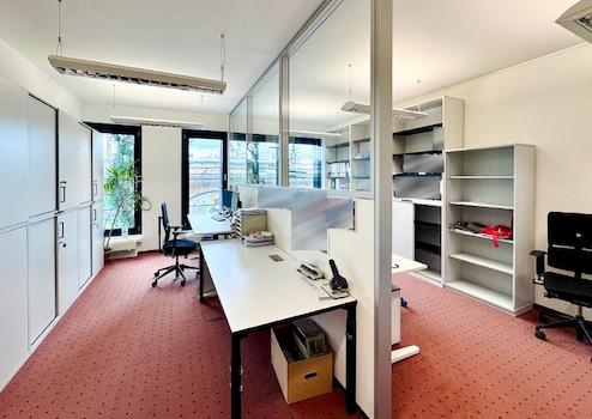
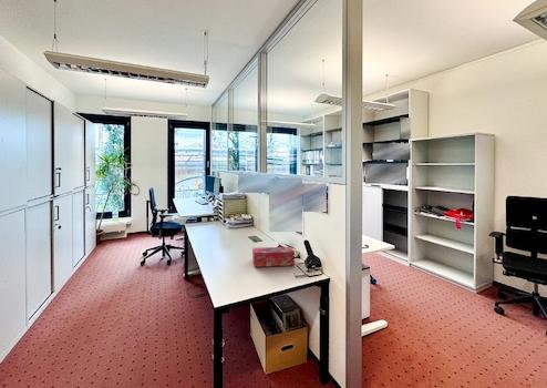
+ tissue box (272, 256)
